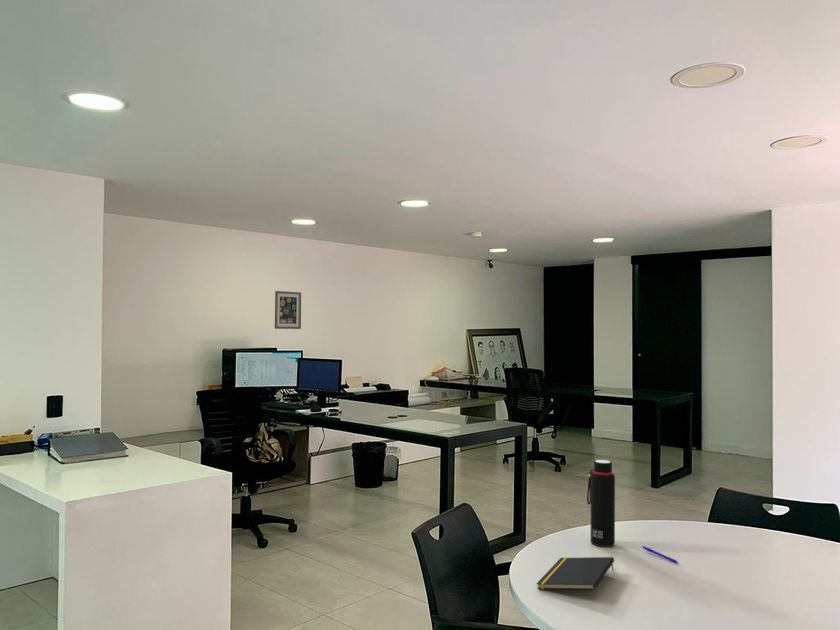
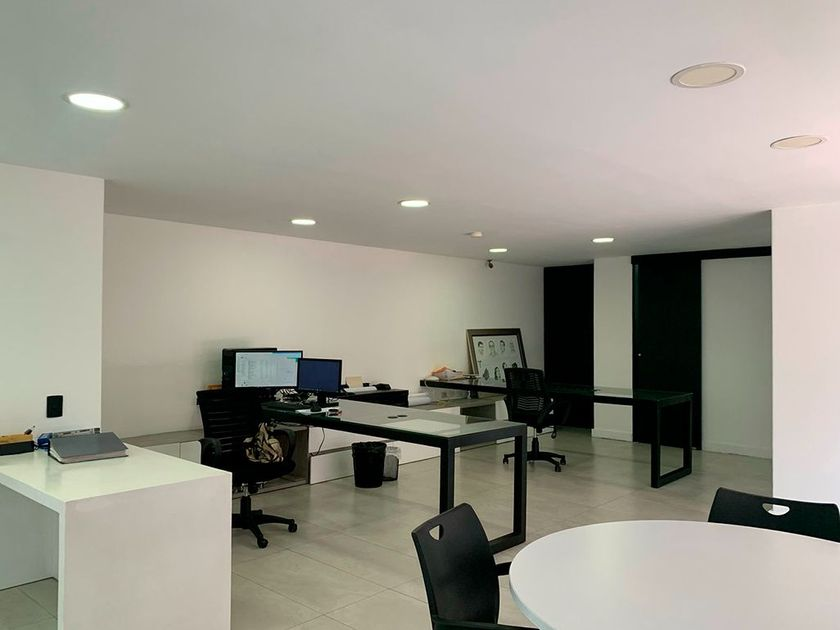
- notepad (576, 572)
- water bottle (600, 501)
- pen (660, 554)
- wall art (288, 310)
